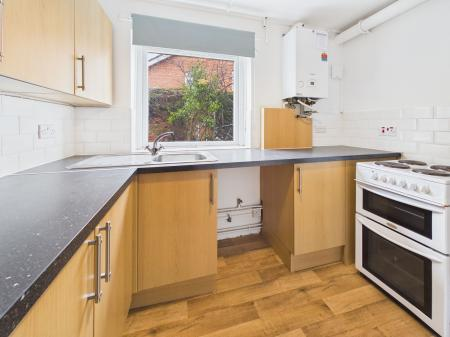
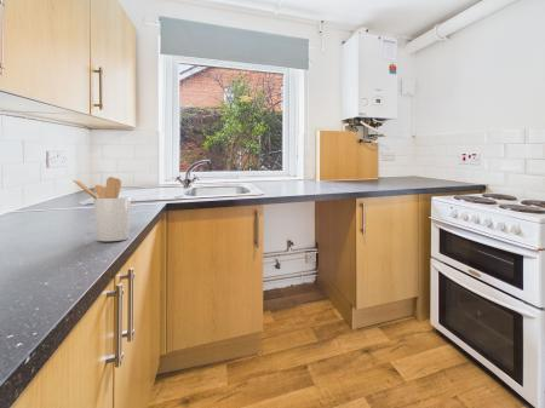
+ utensil holder (102, 208)
